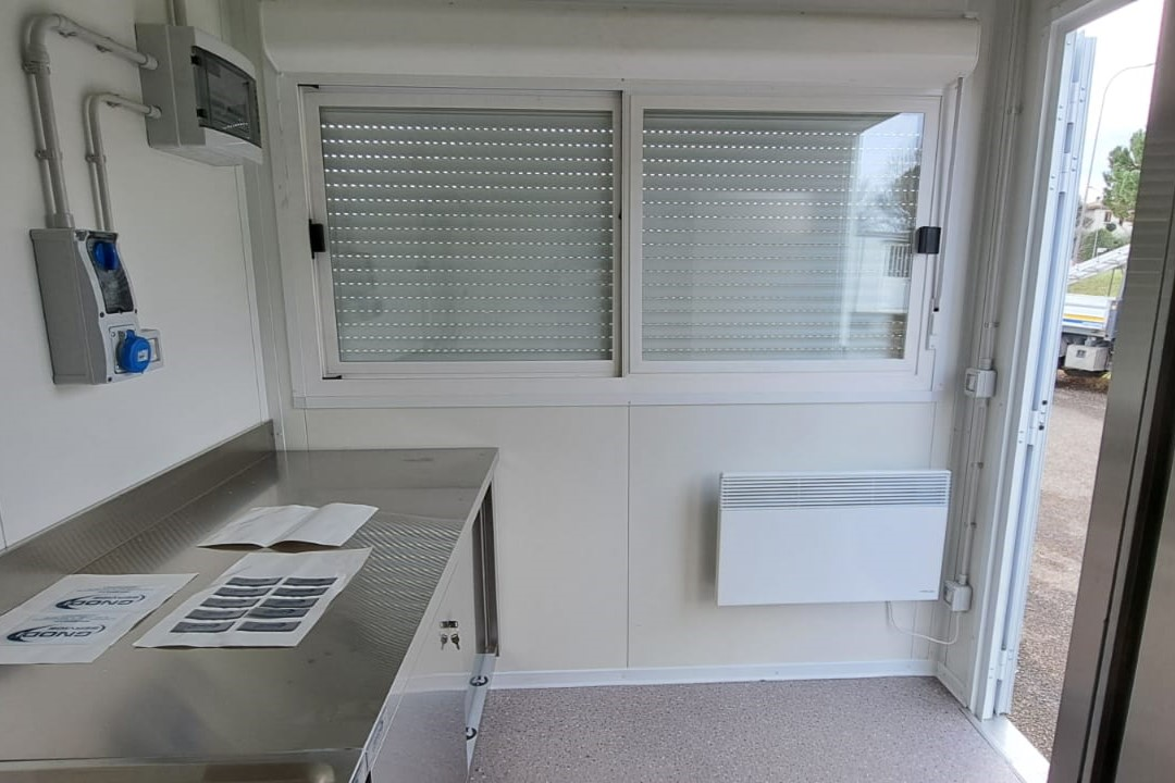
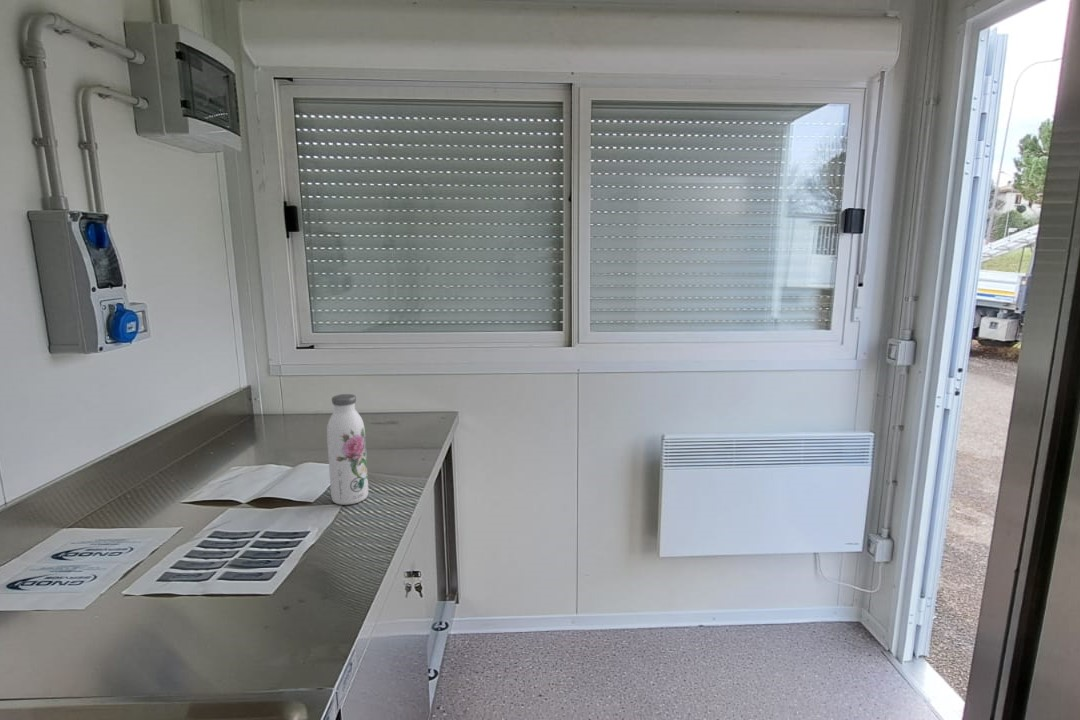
+ water bottle (347, 447)
